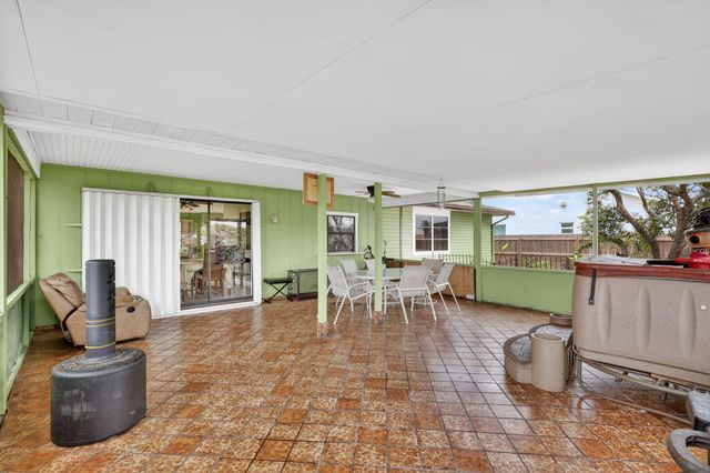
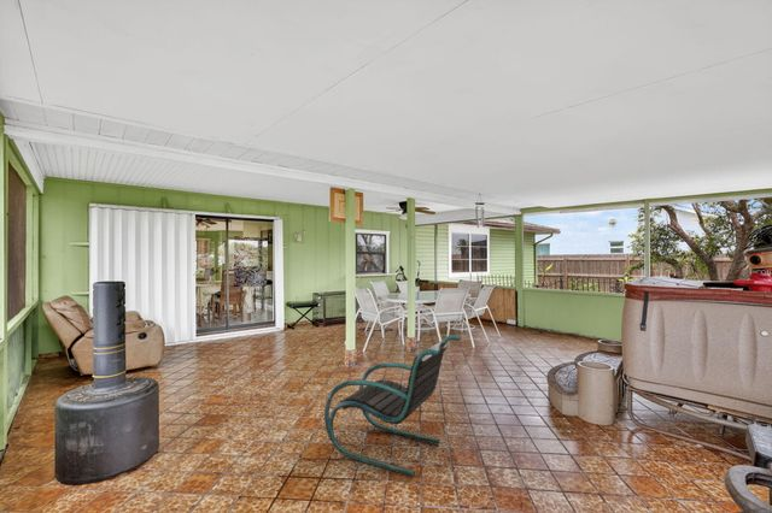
+ lounge chair (392, 393)
